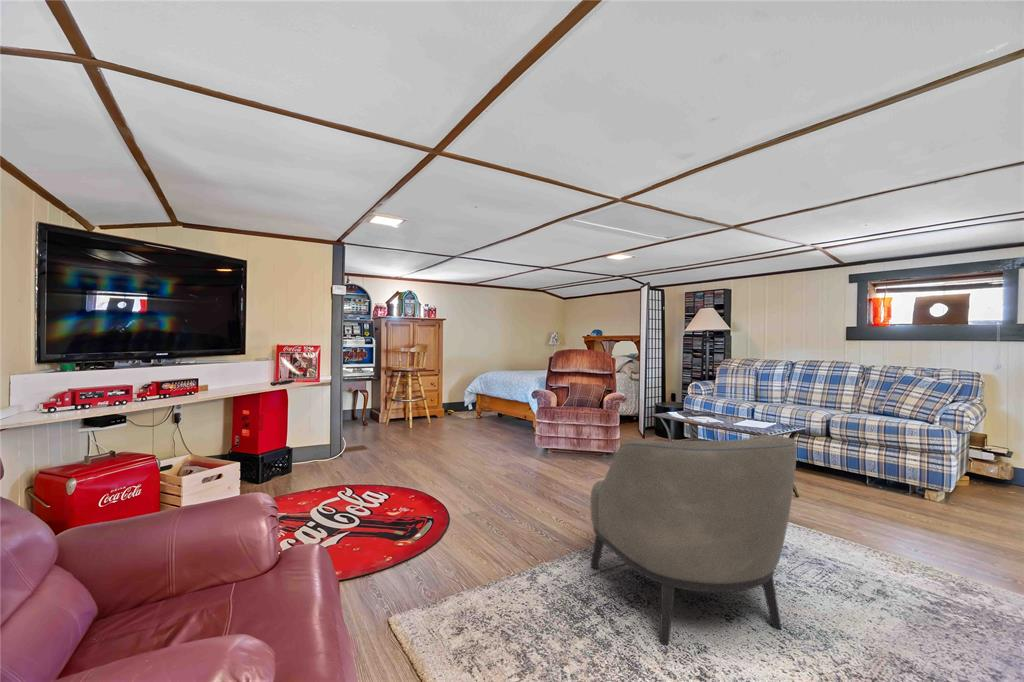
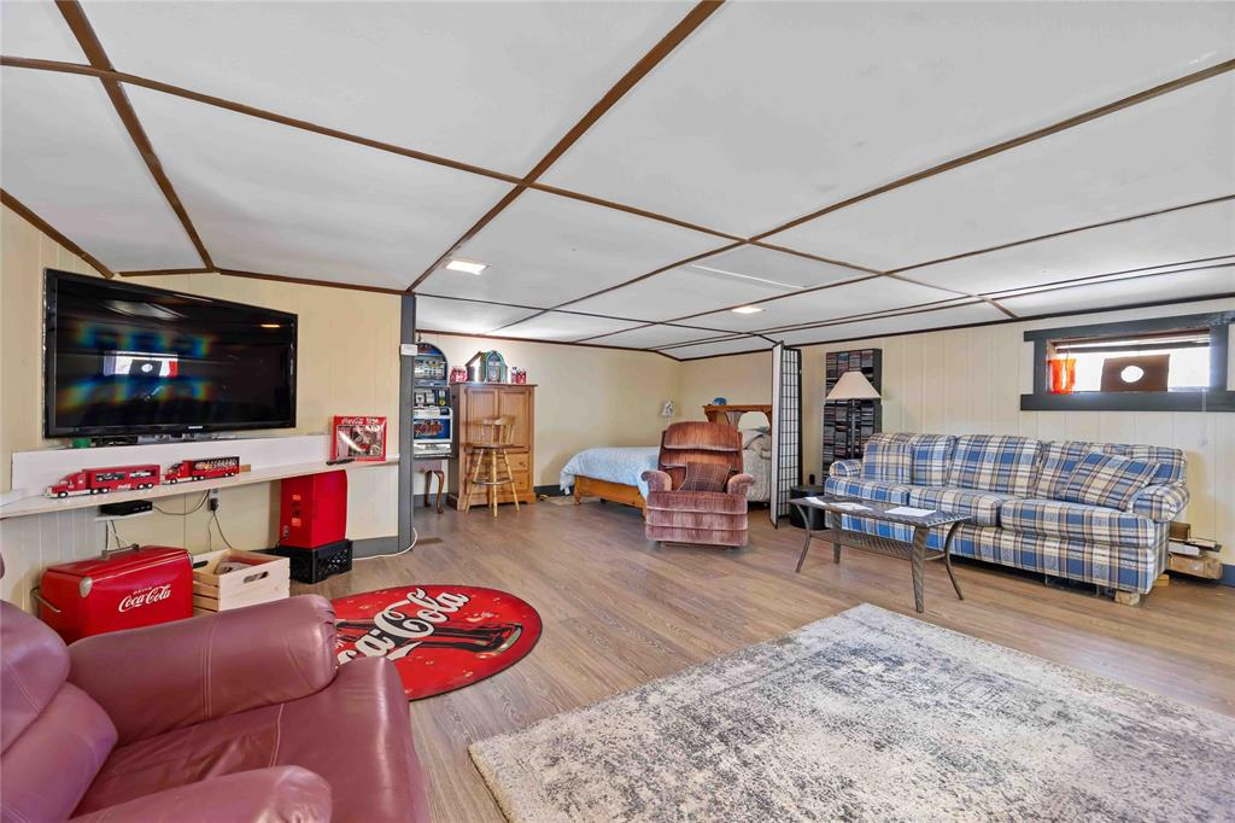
- armchair (688, 510)
